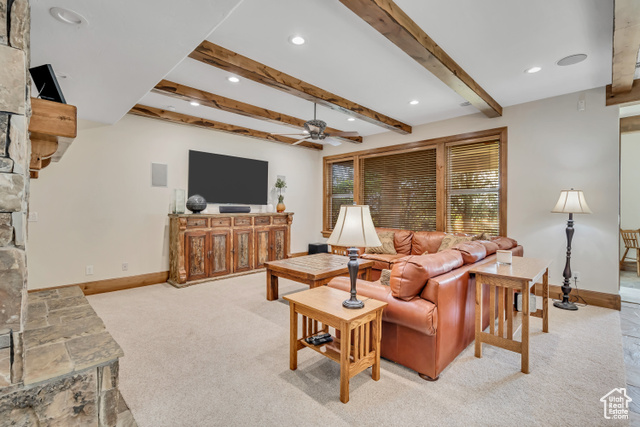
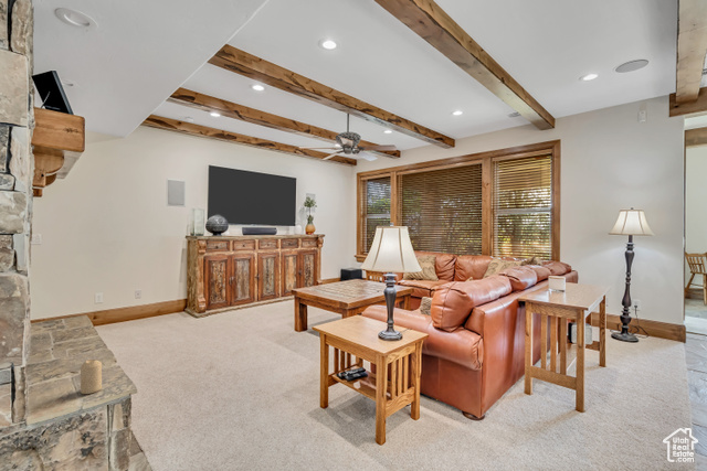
+ candle (91, 375)
